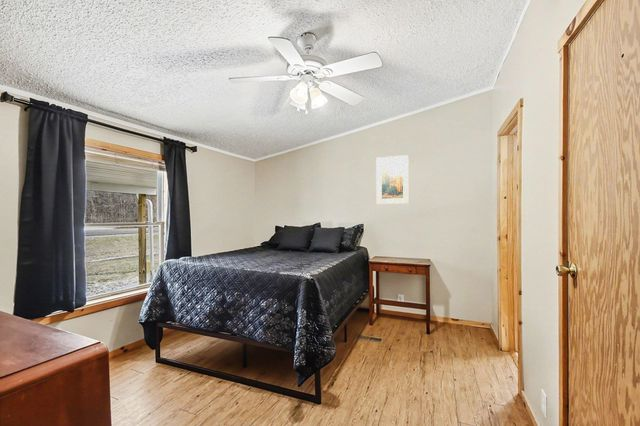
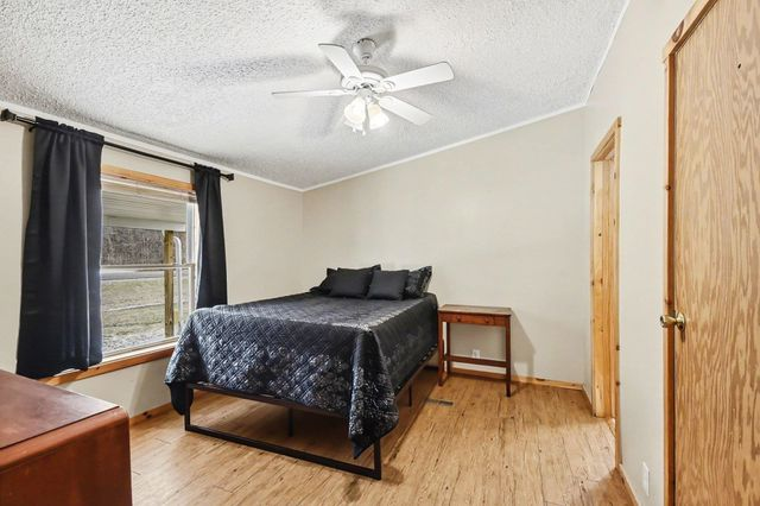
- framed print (392, 180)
